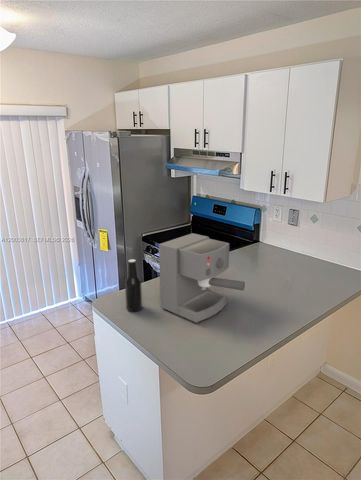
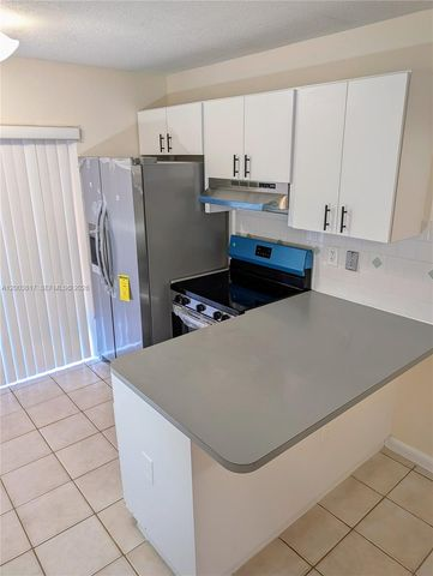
- coffee maker (199, 275)
- beer bottle (133, 284)
